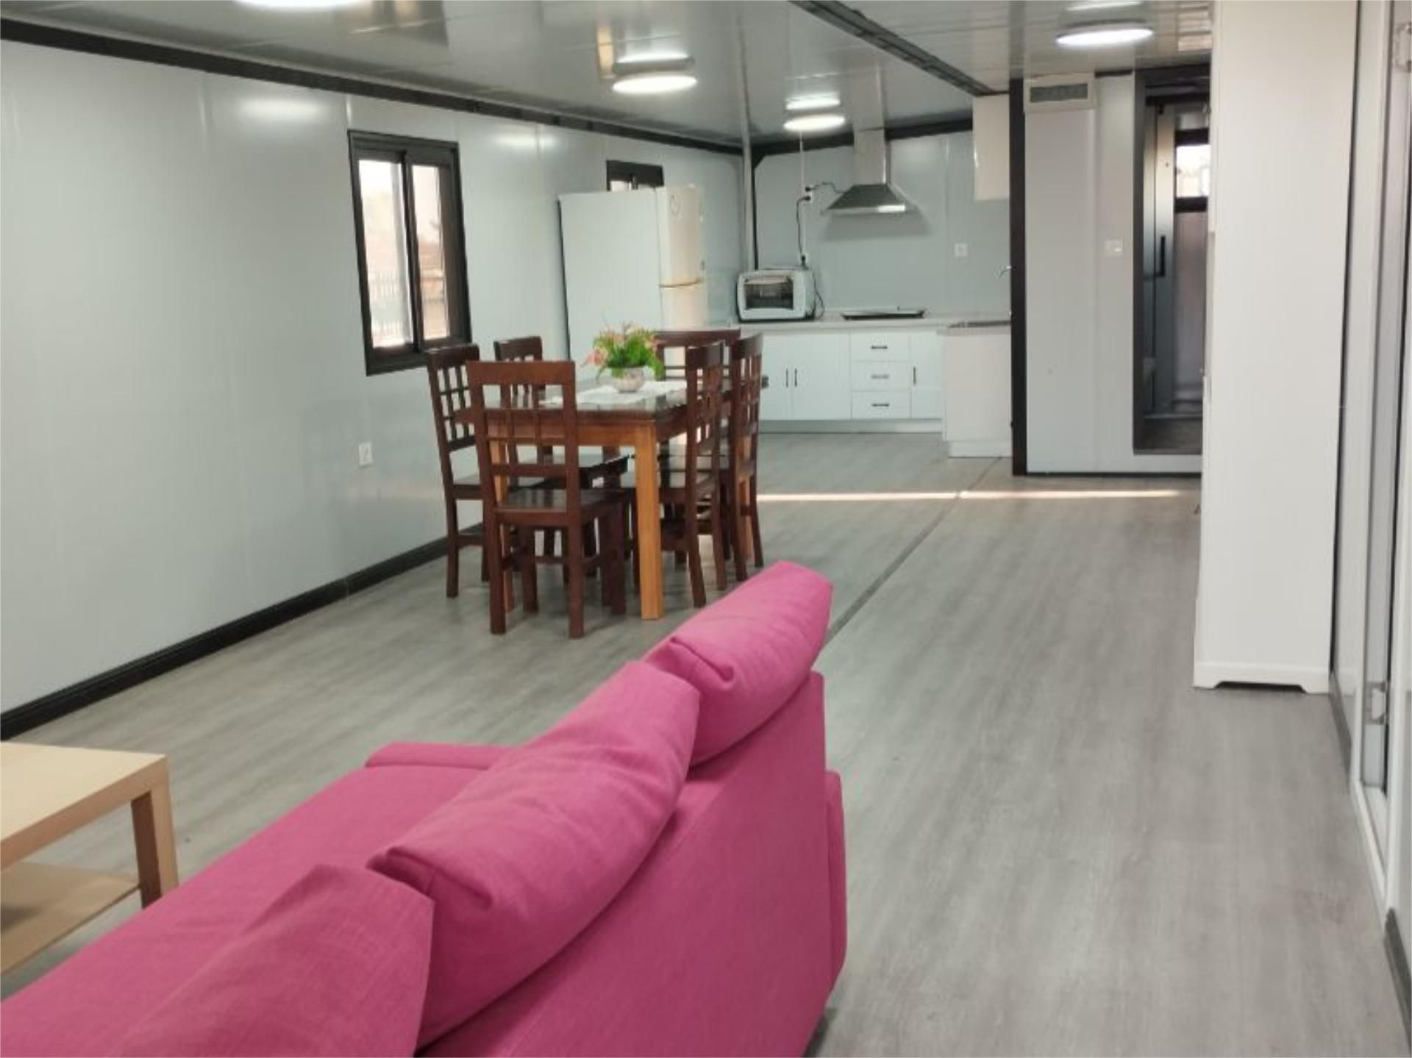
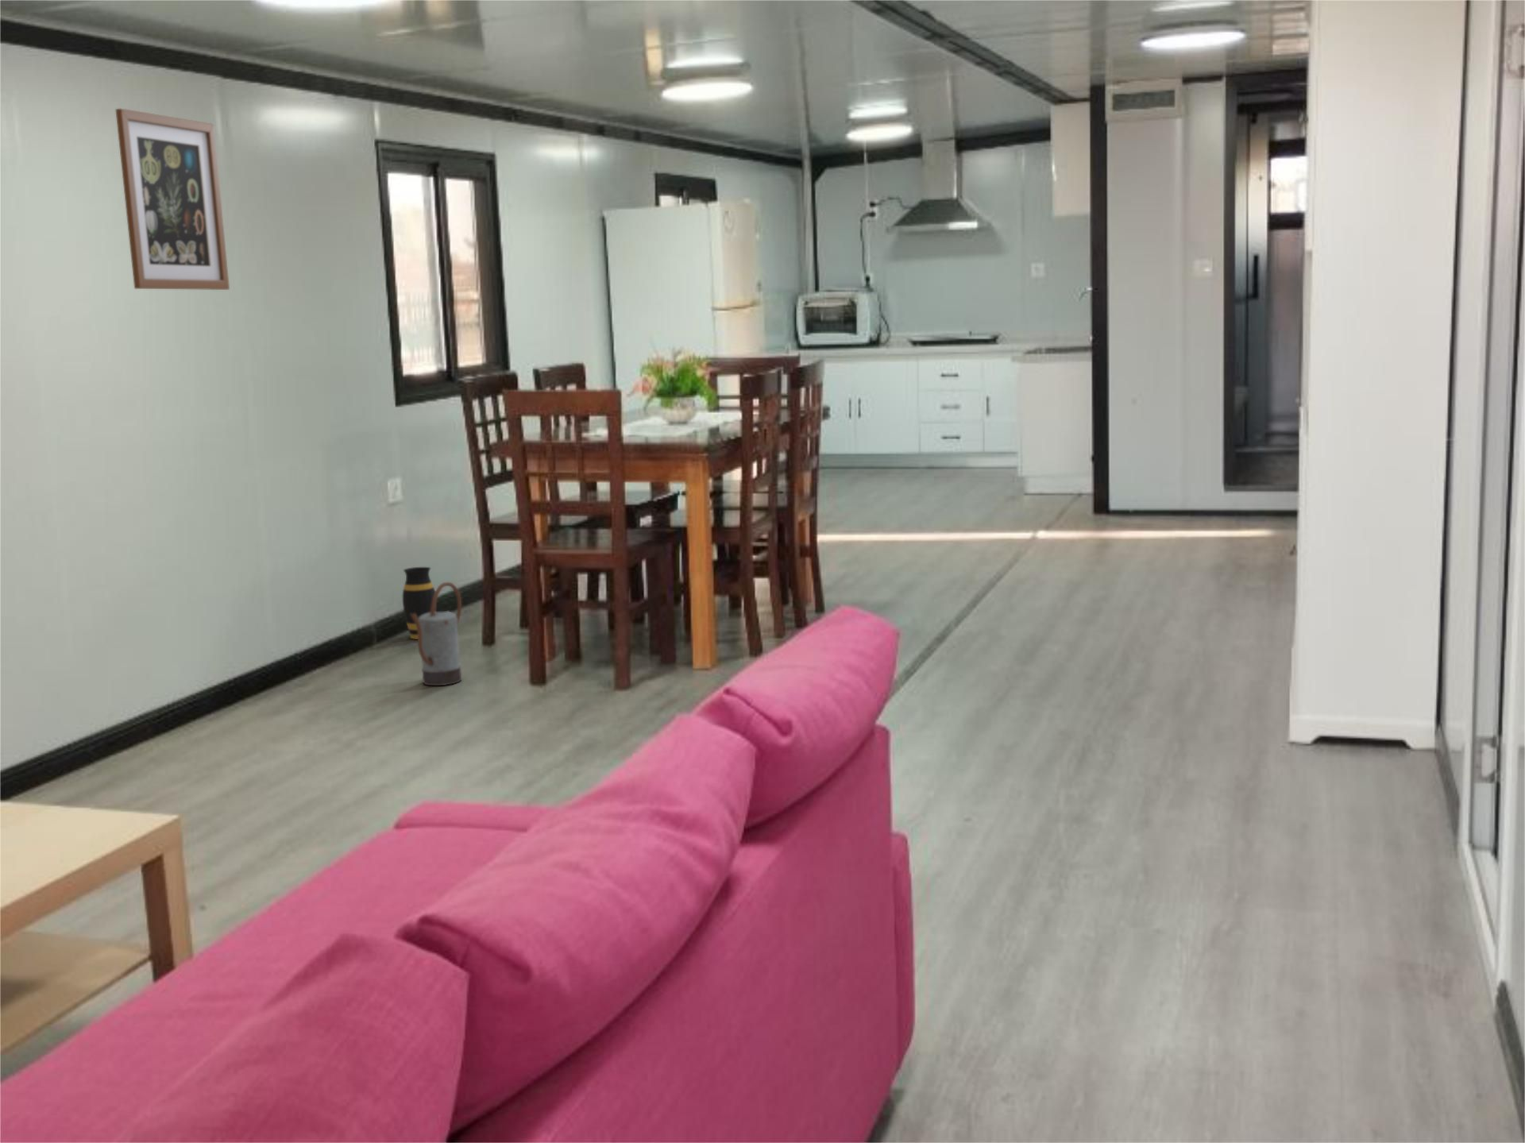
+ watering can (437, 633)
+ wall art (175, 203)
+ vase (419, 603)
